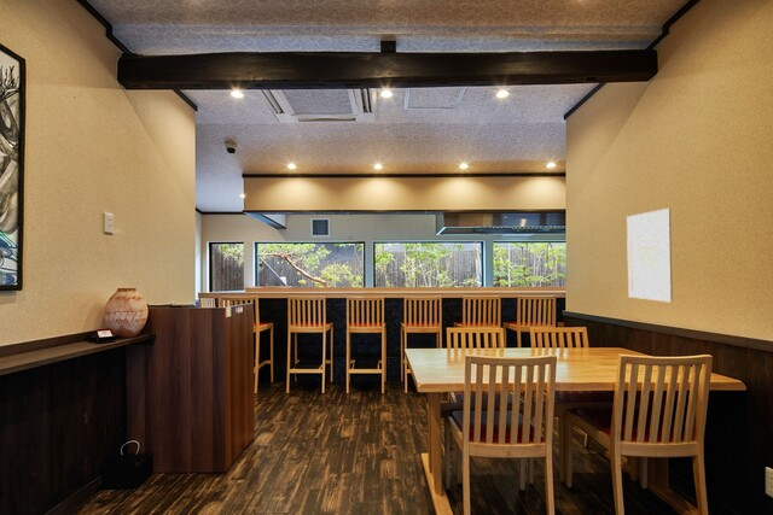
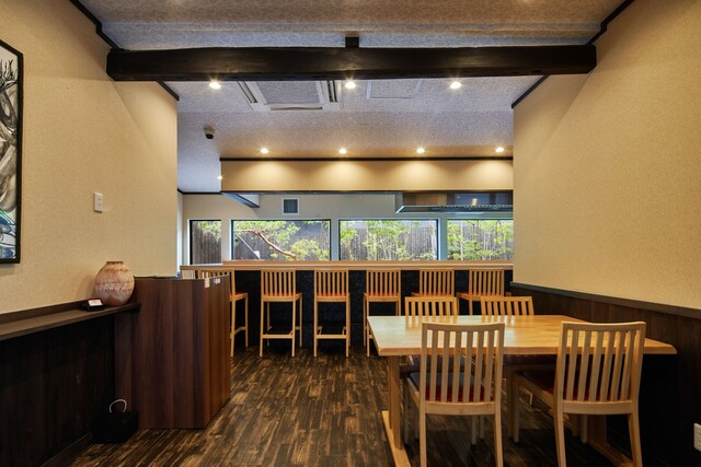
- wall art (647, 256)
